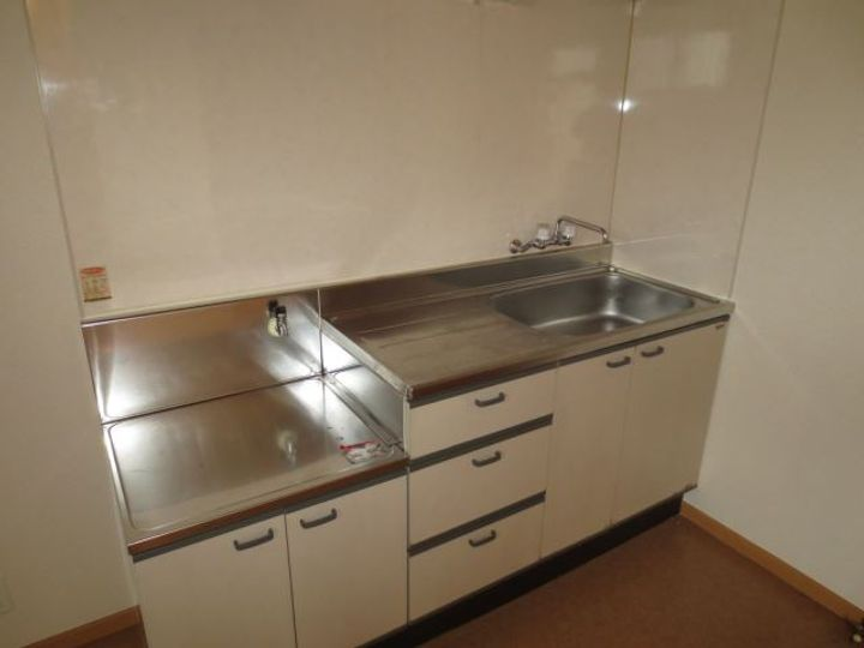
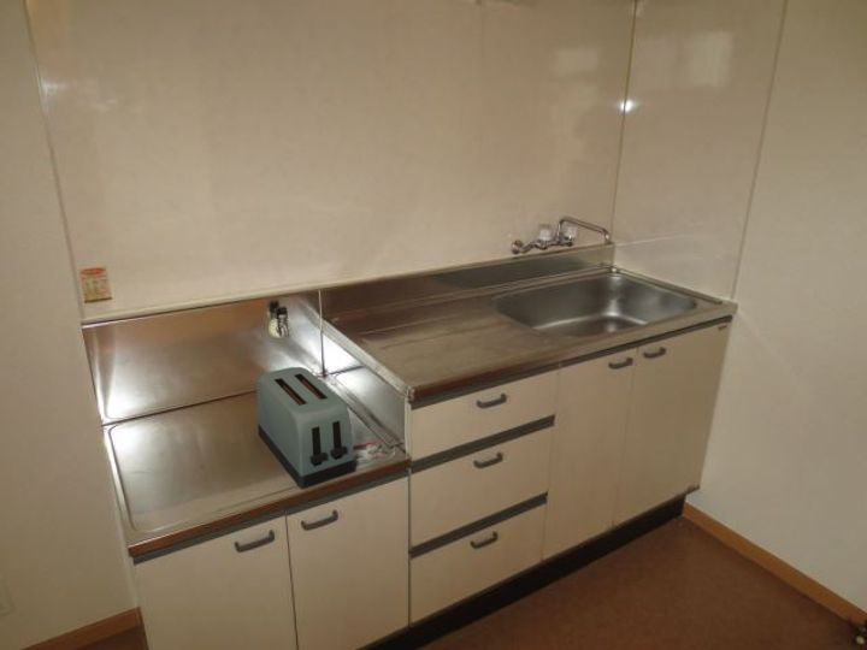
+ toaster (302, 420)
